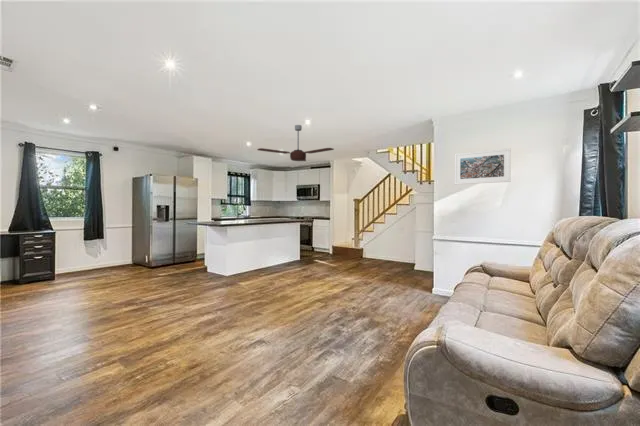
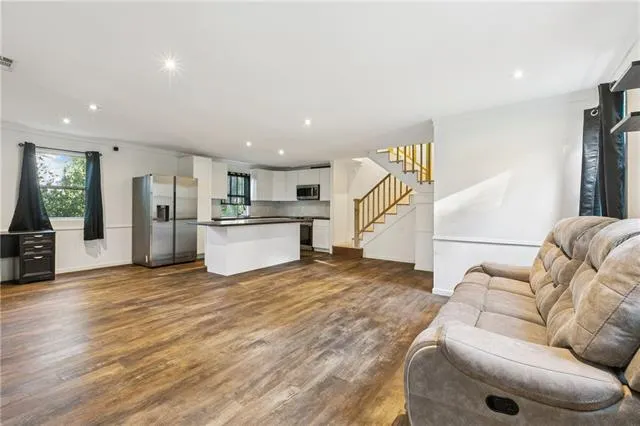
- ceiling fan (297, 145)
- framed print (481, 167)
